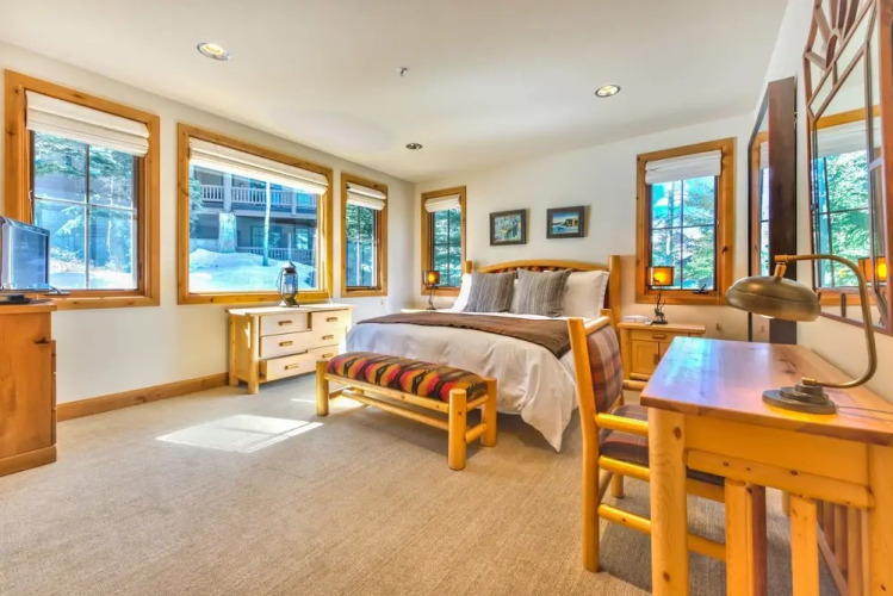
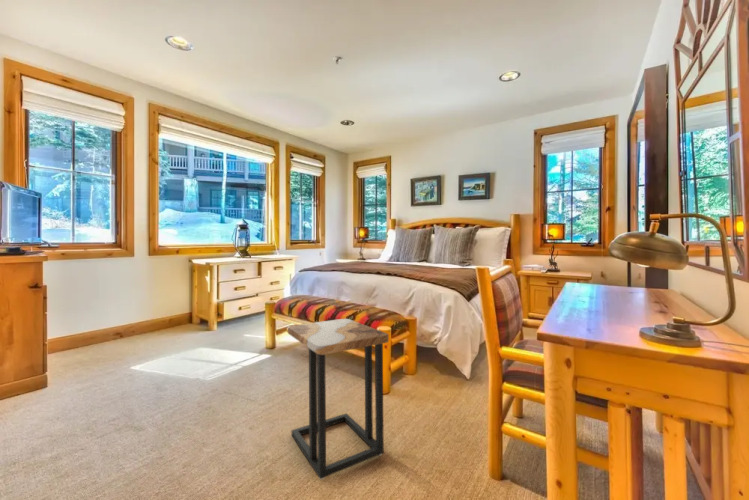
+ side table (325, 388)
